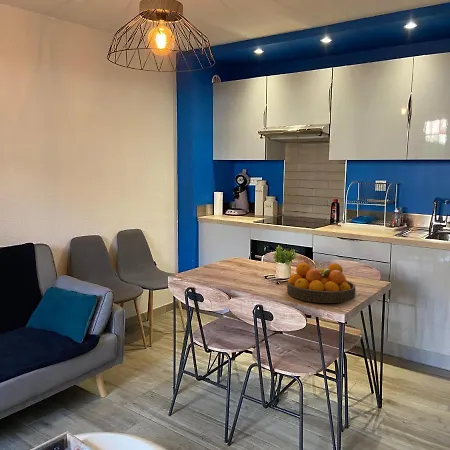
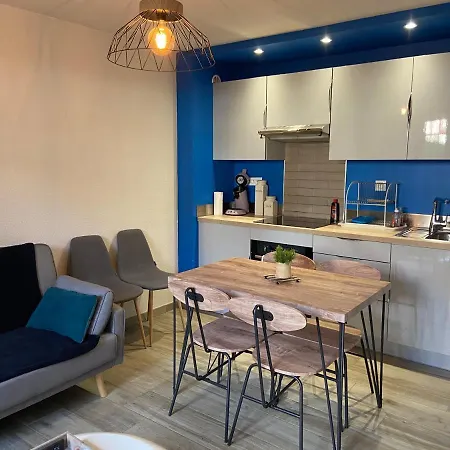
- fruit bowl (321, 279)
